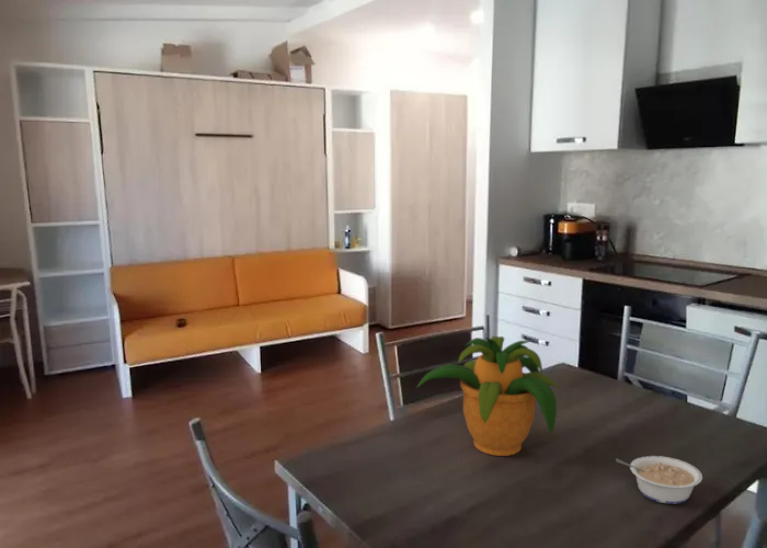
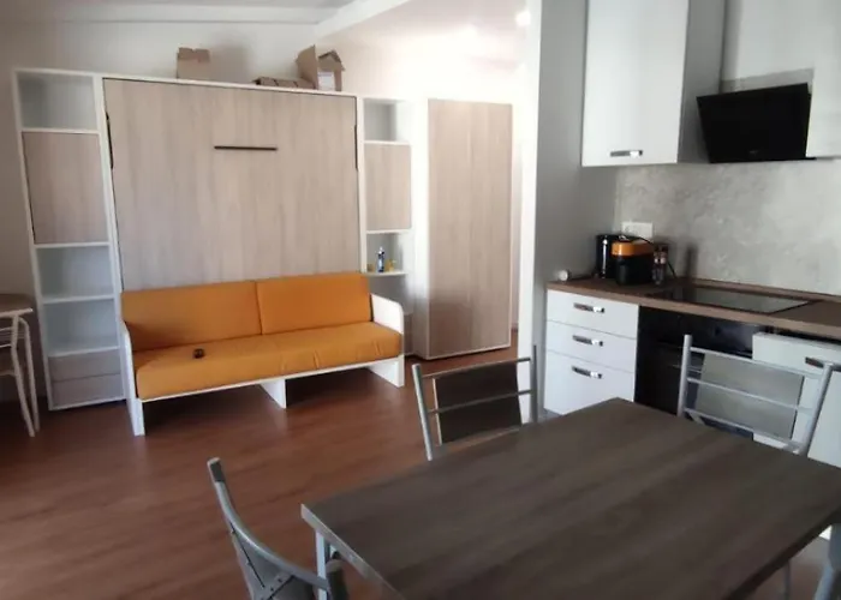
- potted plant (489, 388)
- legume (662, 479)
